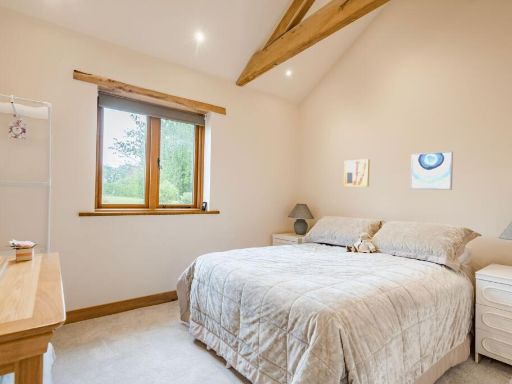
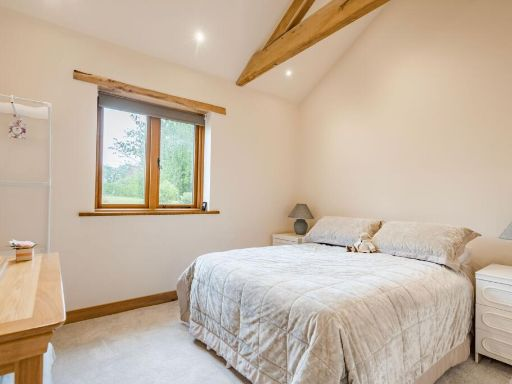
- wall art (356, 173)
- wall art (430, 171)
